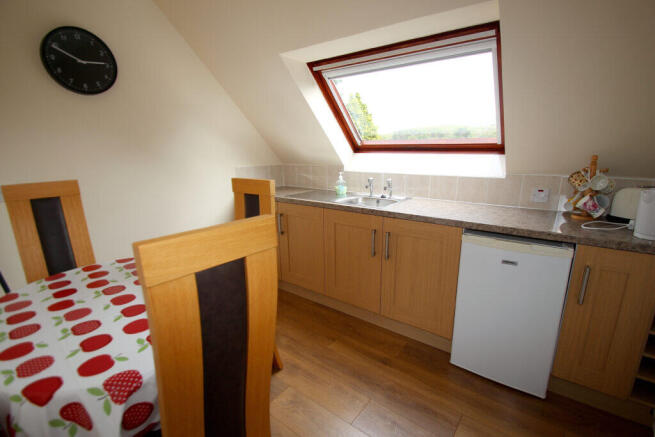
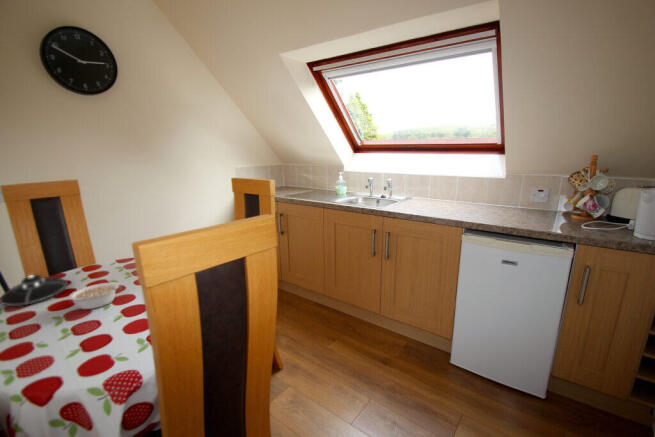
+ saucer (34, 284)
+ legume (97, 295)
